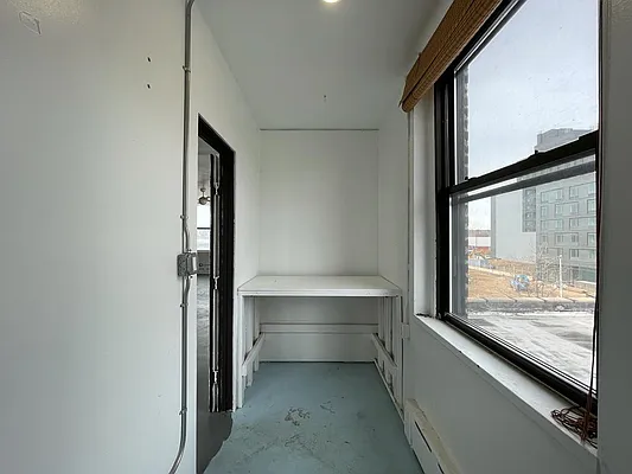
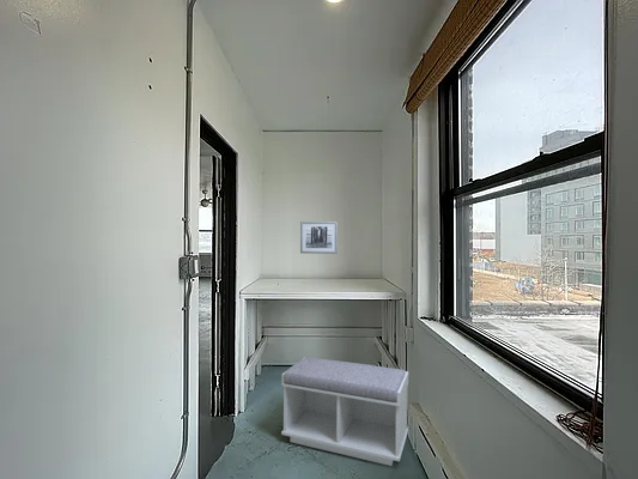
+ bench (345, 405)
+ wall art (318, 237)
